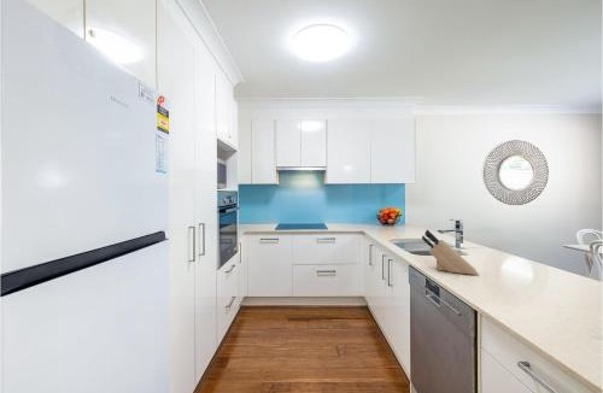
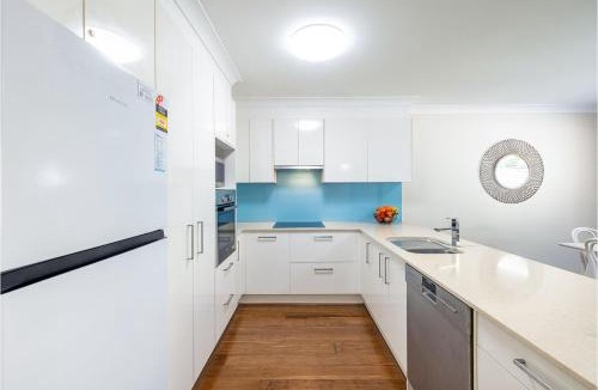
- knife block (447, 250)
